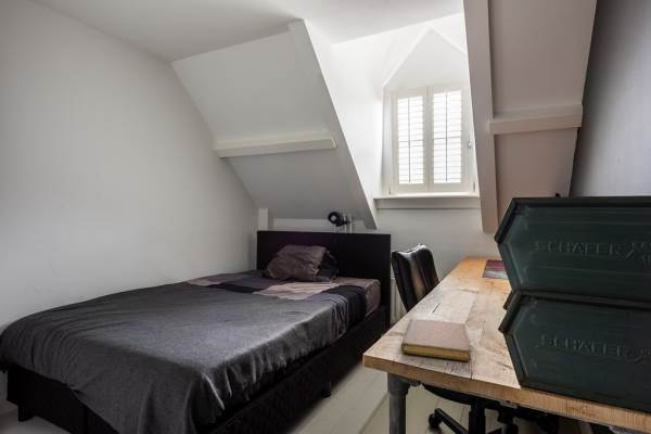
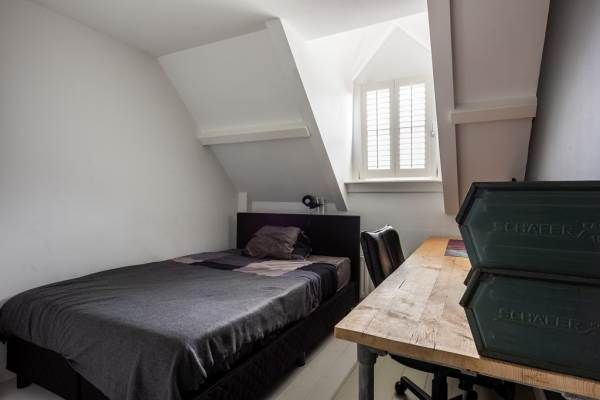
- notebook (435, 336)
